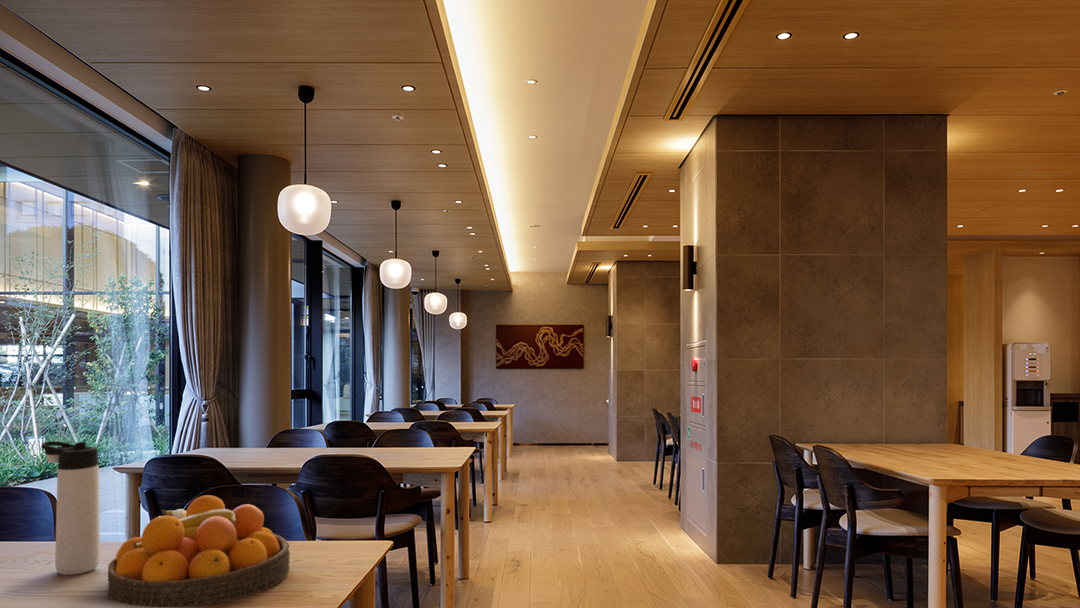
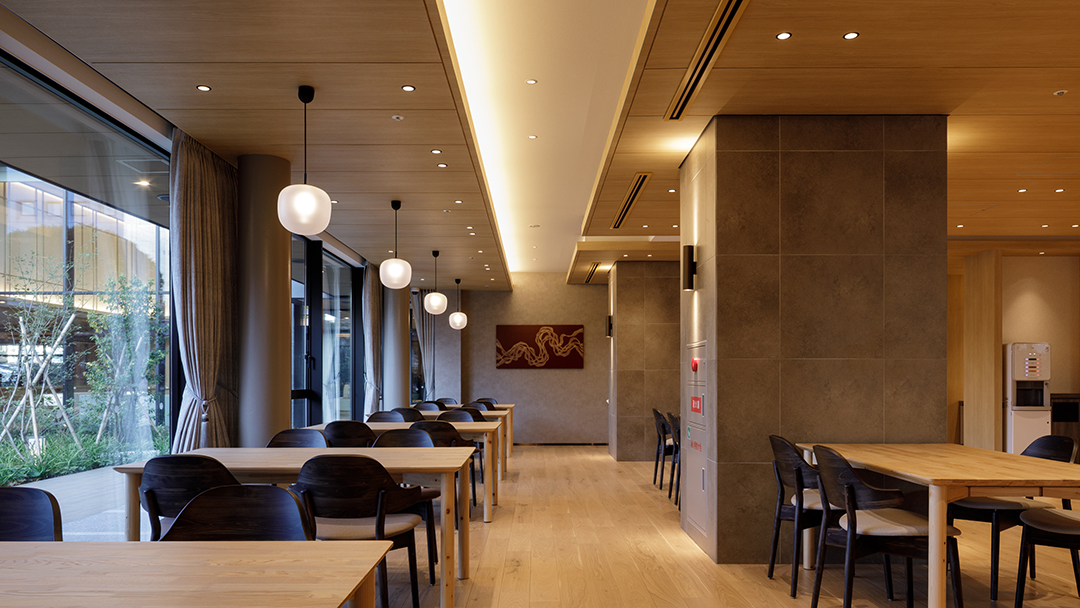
- thermos bottle (69, 505)
- fruit bowl (202, 542)
